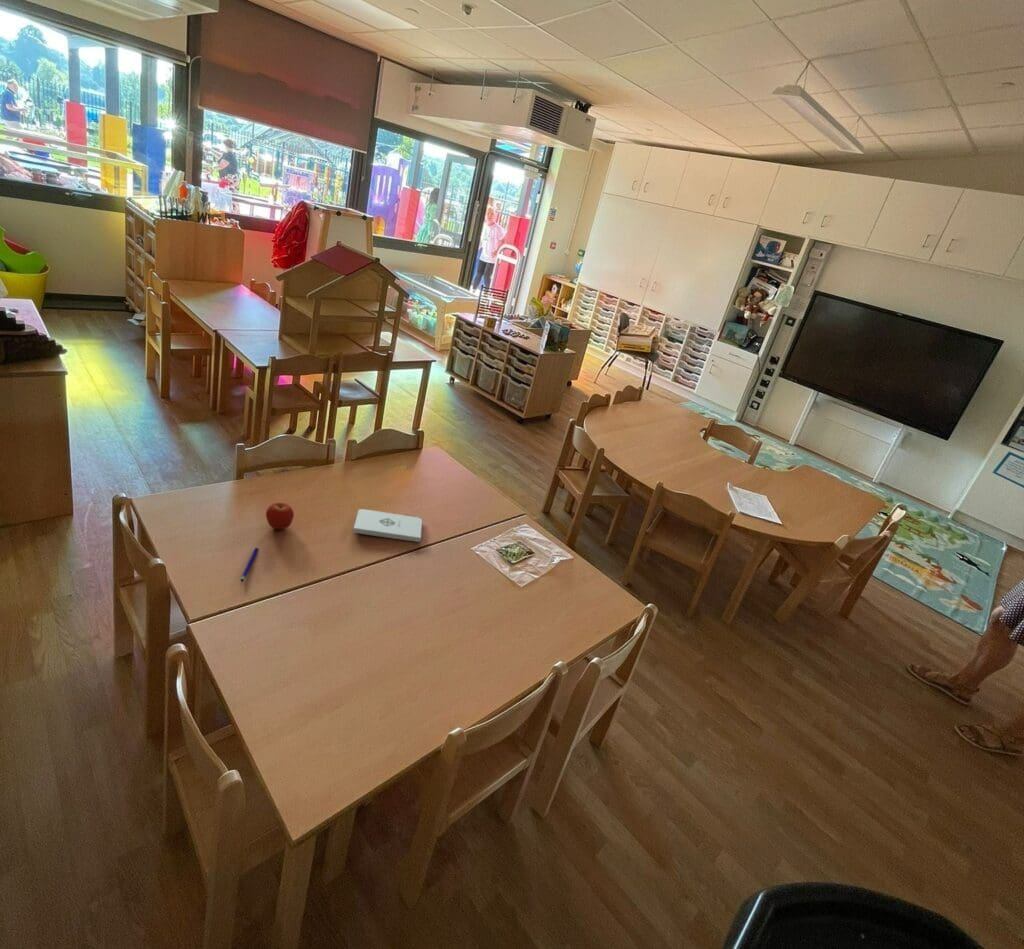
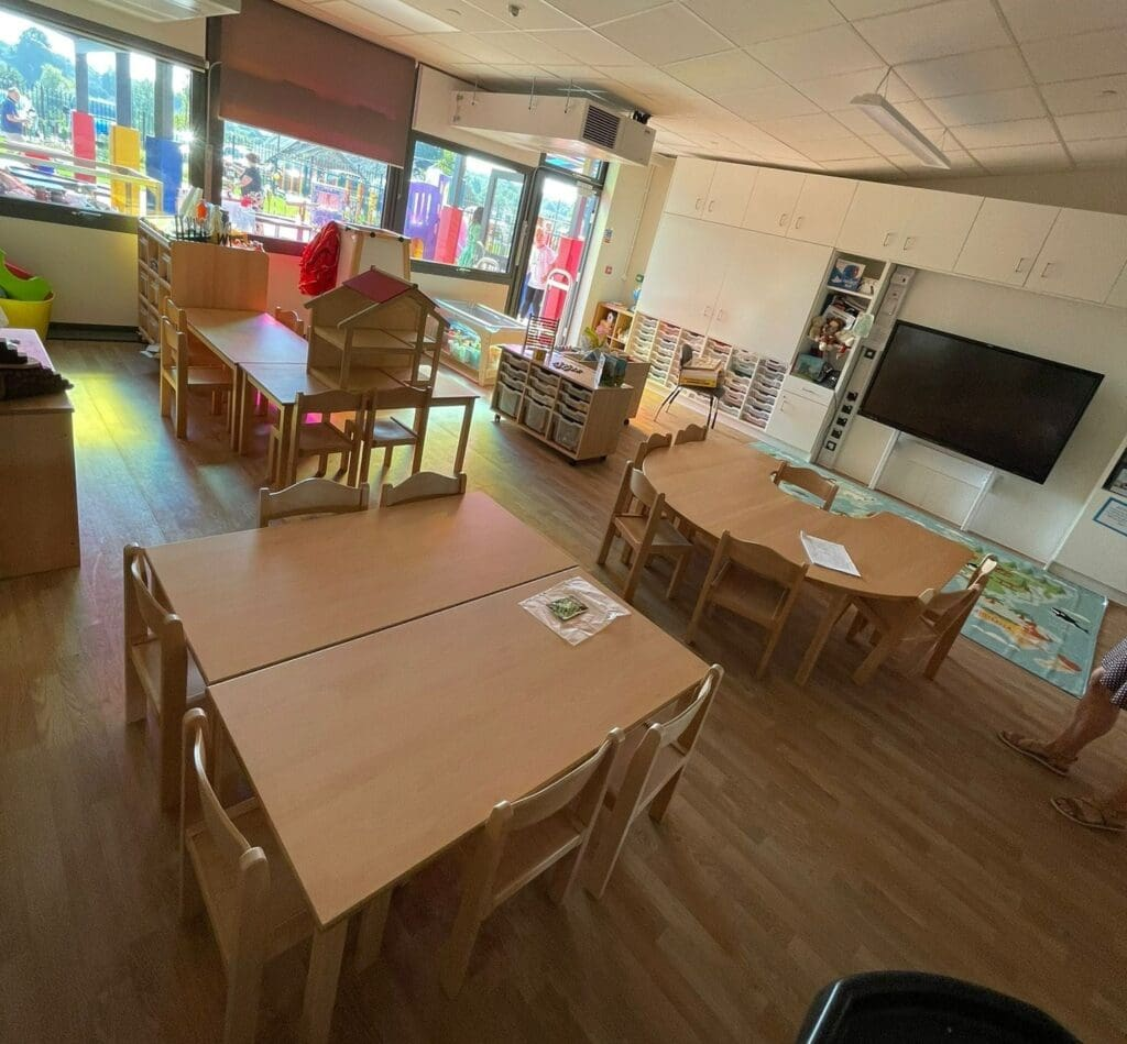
- pen (249, 564)
- apple (279, 515)
- notepad (388, 525)
